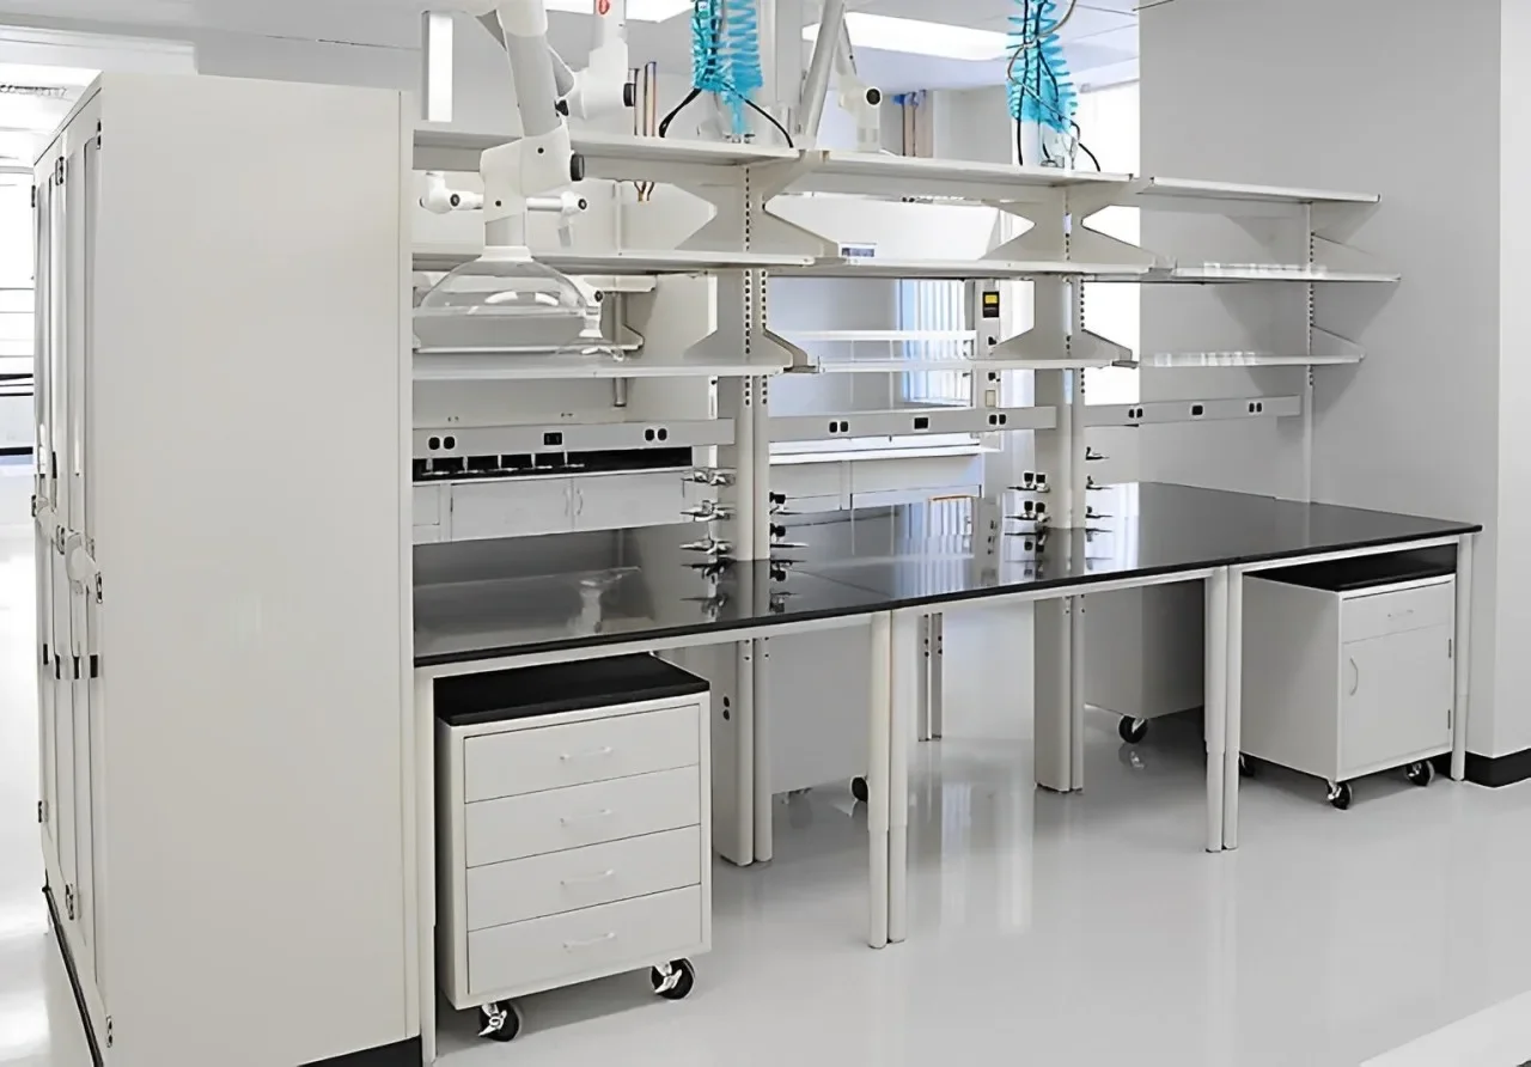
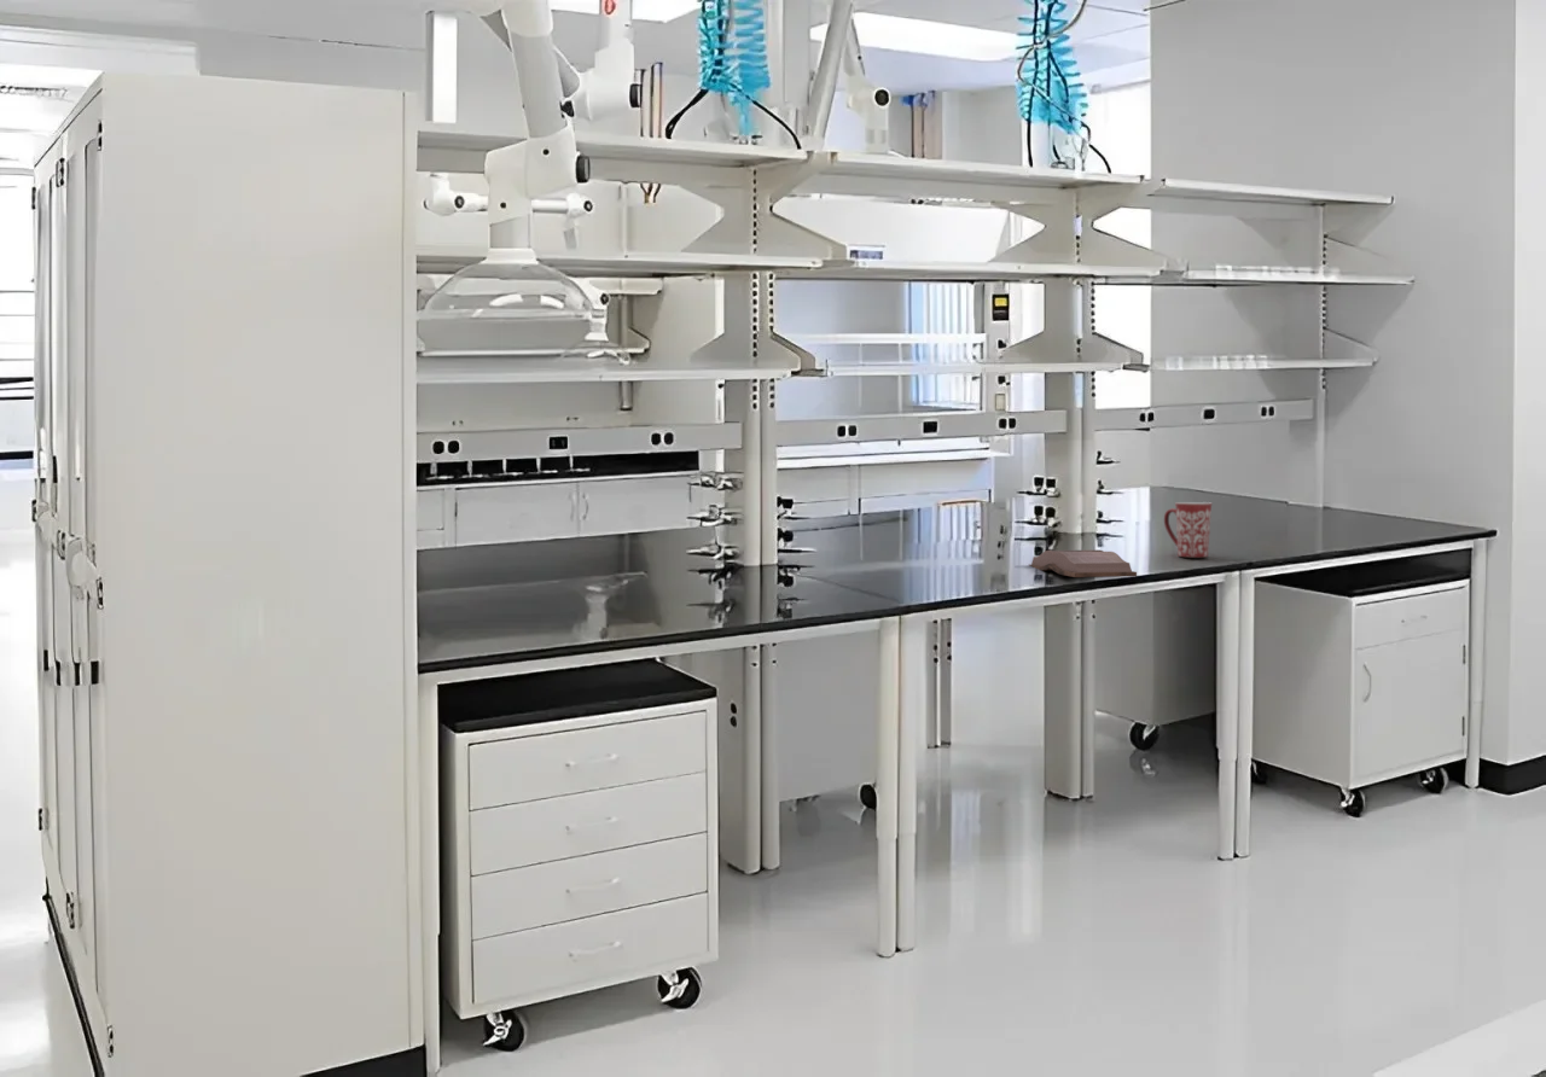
+ mug (1186, 529)
+ hardback book (1079, 561)
